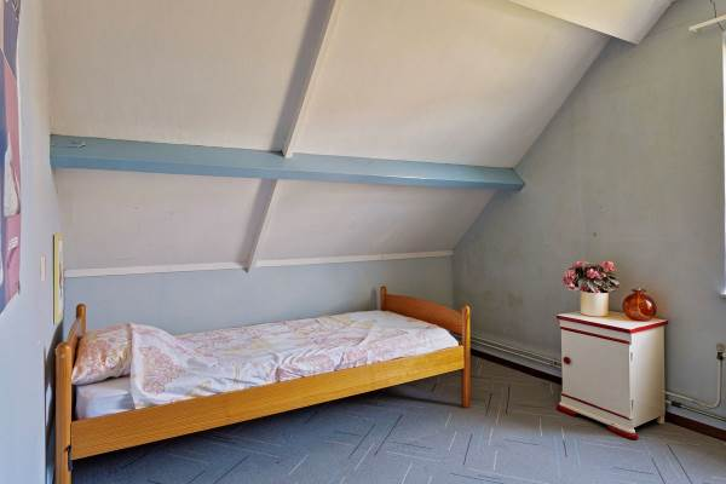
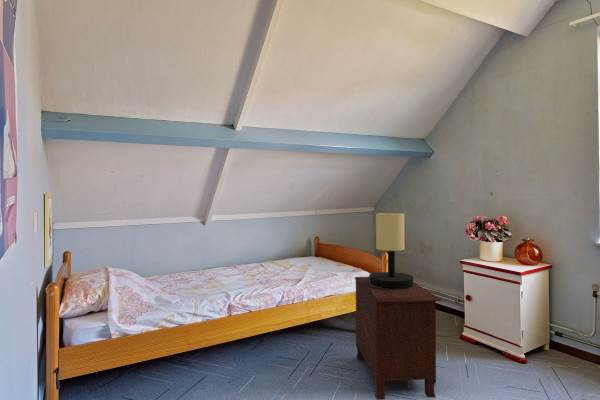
+ nightstand (393, 330)
+ table lamp (390, 248)
